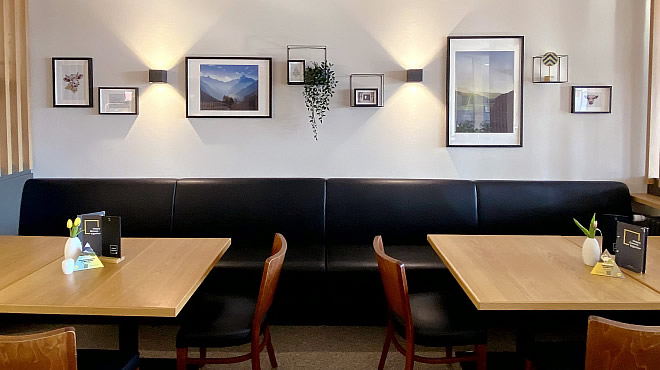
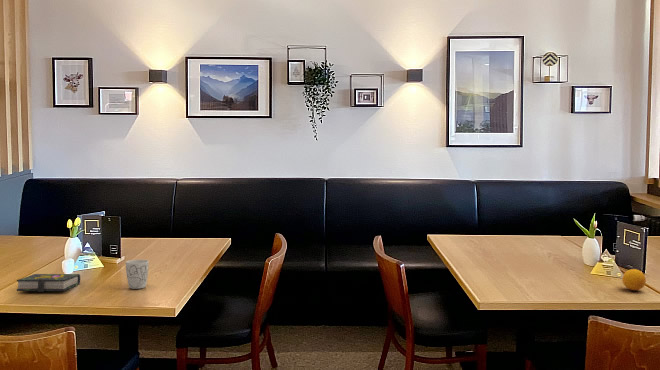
+ book (49, 281)
+ mug (138, 273)
+ fruit (633, 279)
